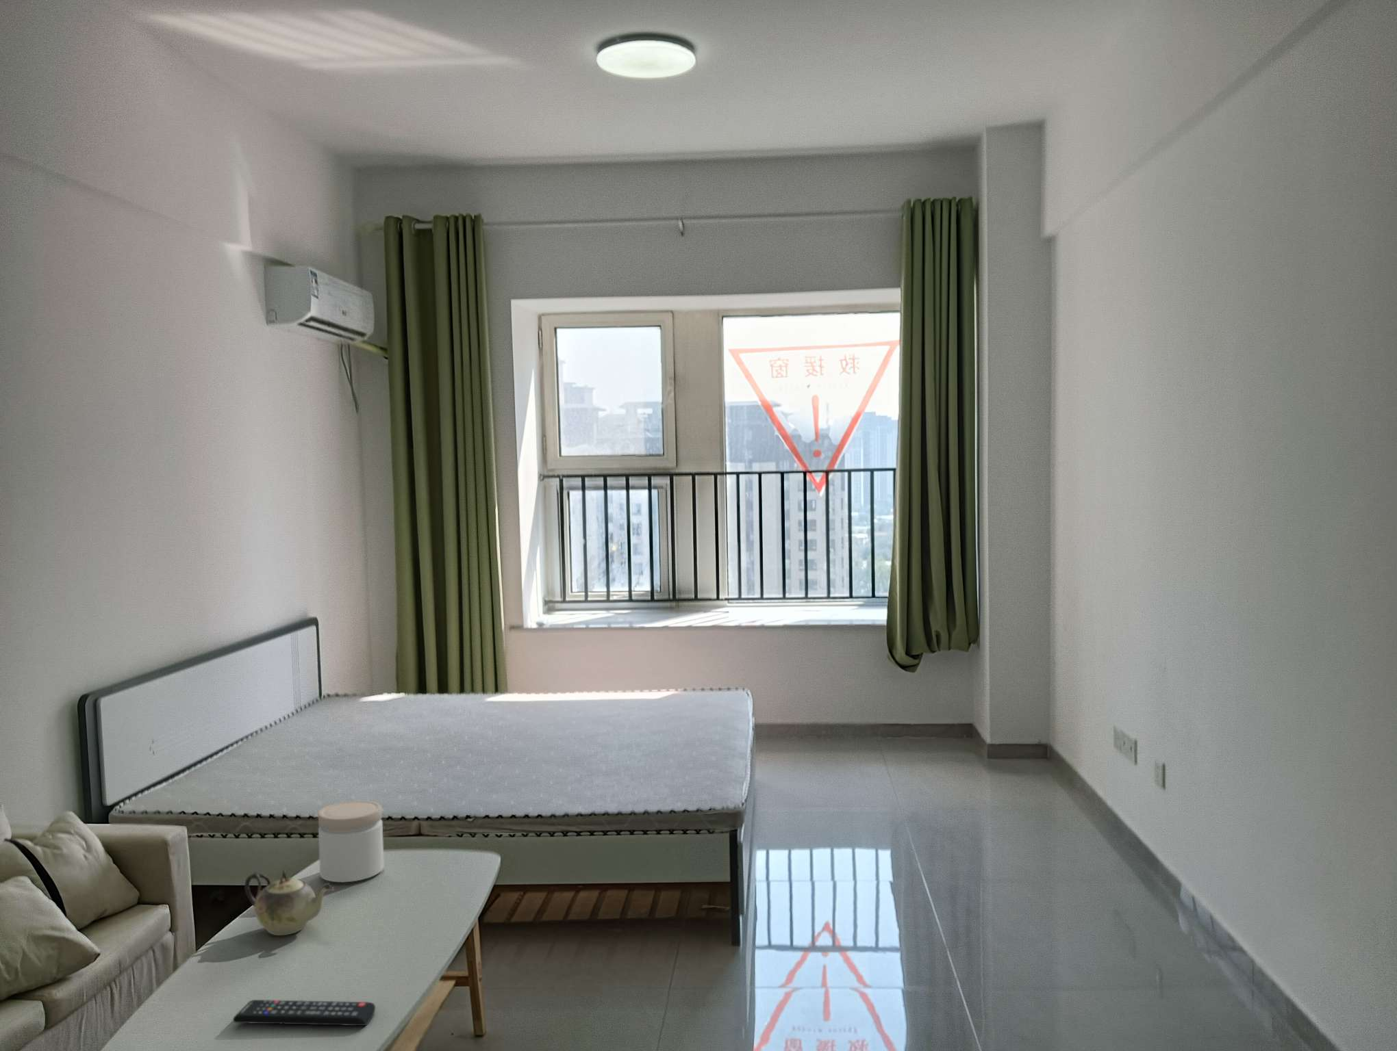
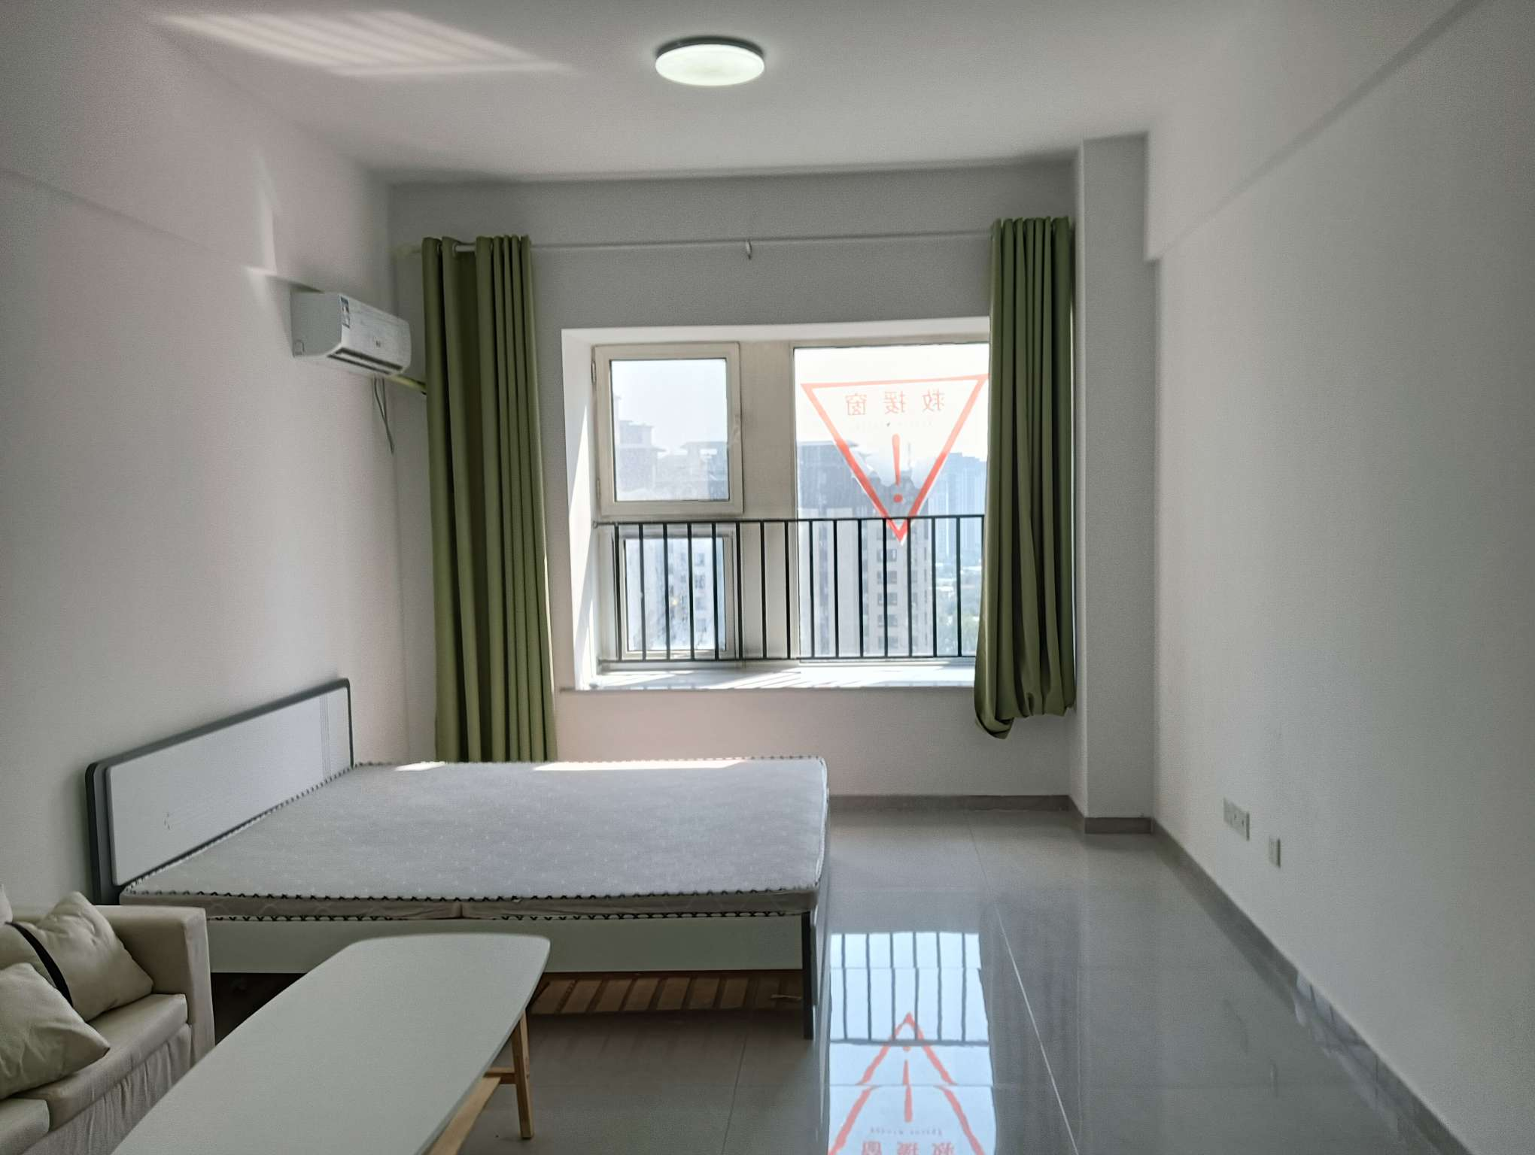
- teapot (289, 899)
- remote control (305, 1015)
- jar (350, 841)
